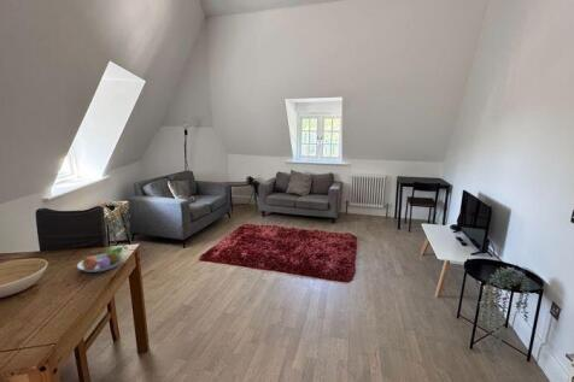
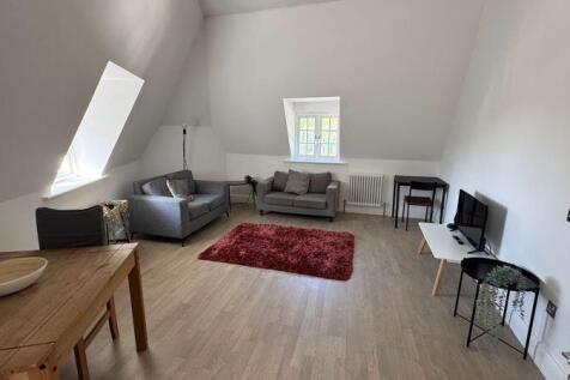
- fruit bowl (102, 257)
